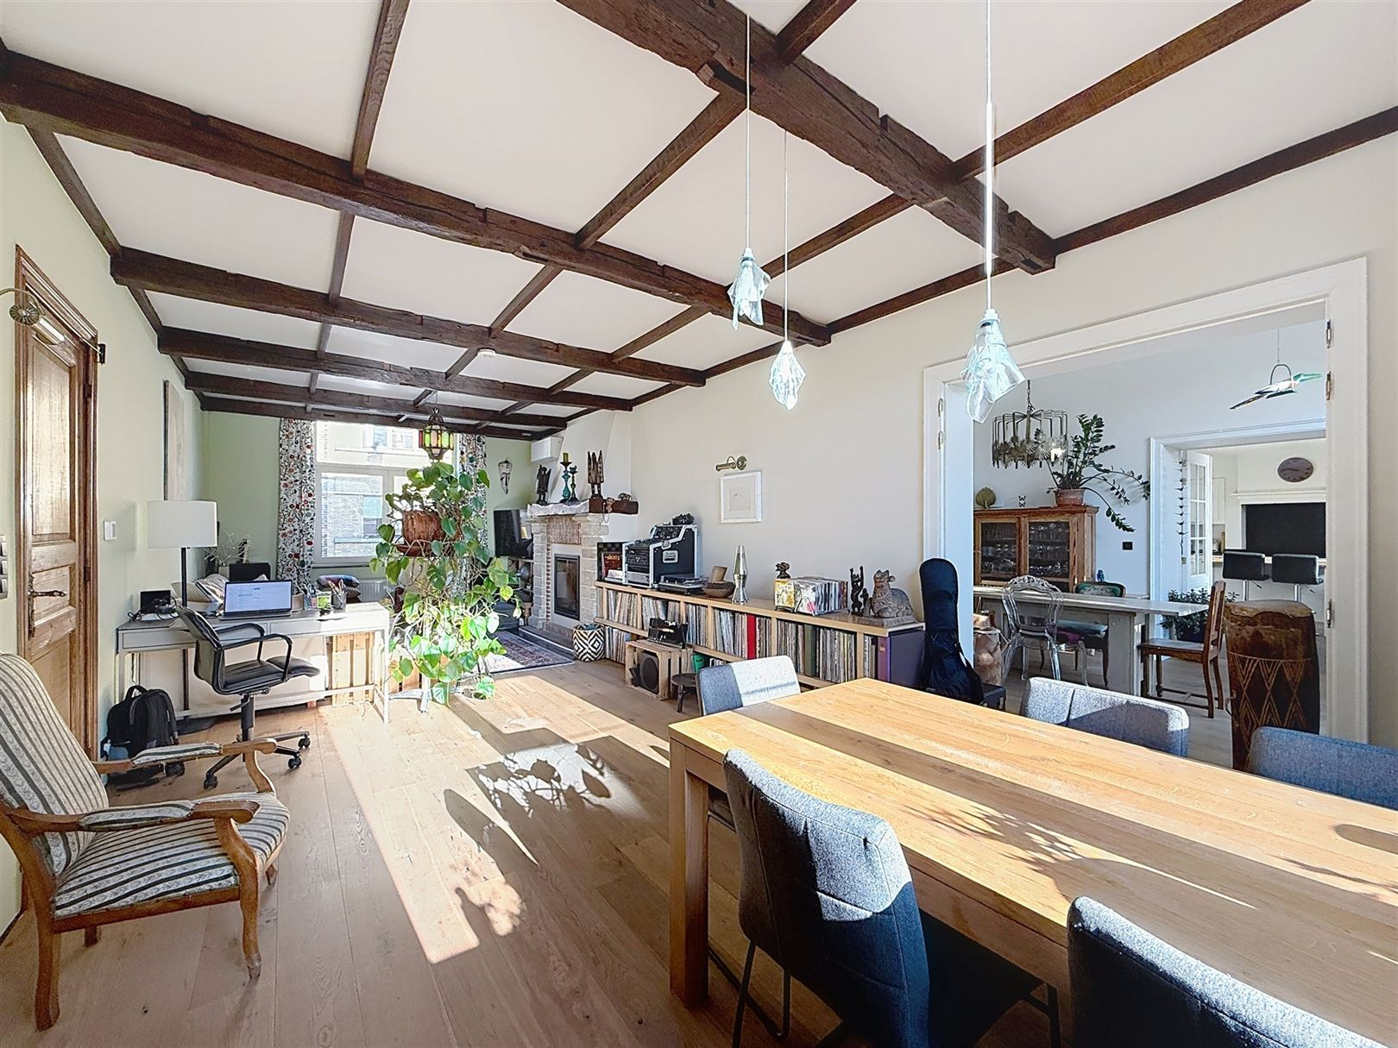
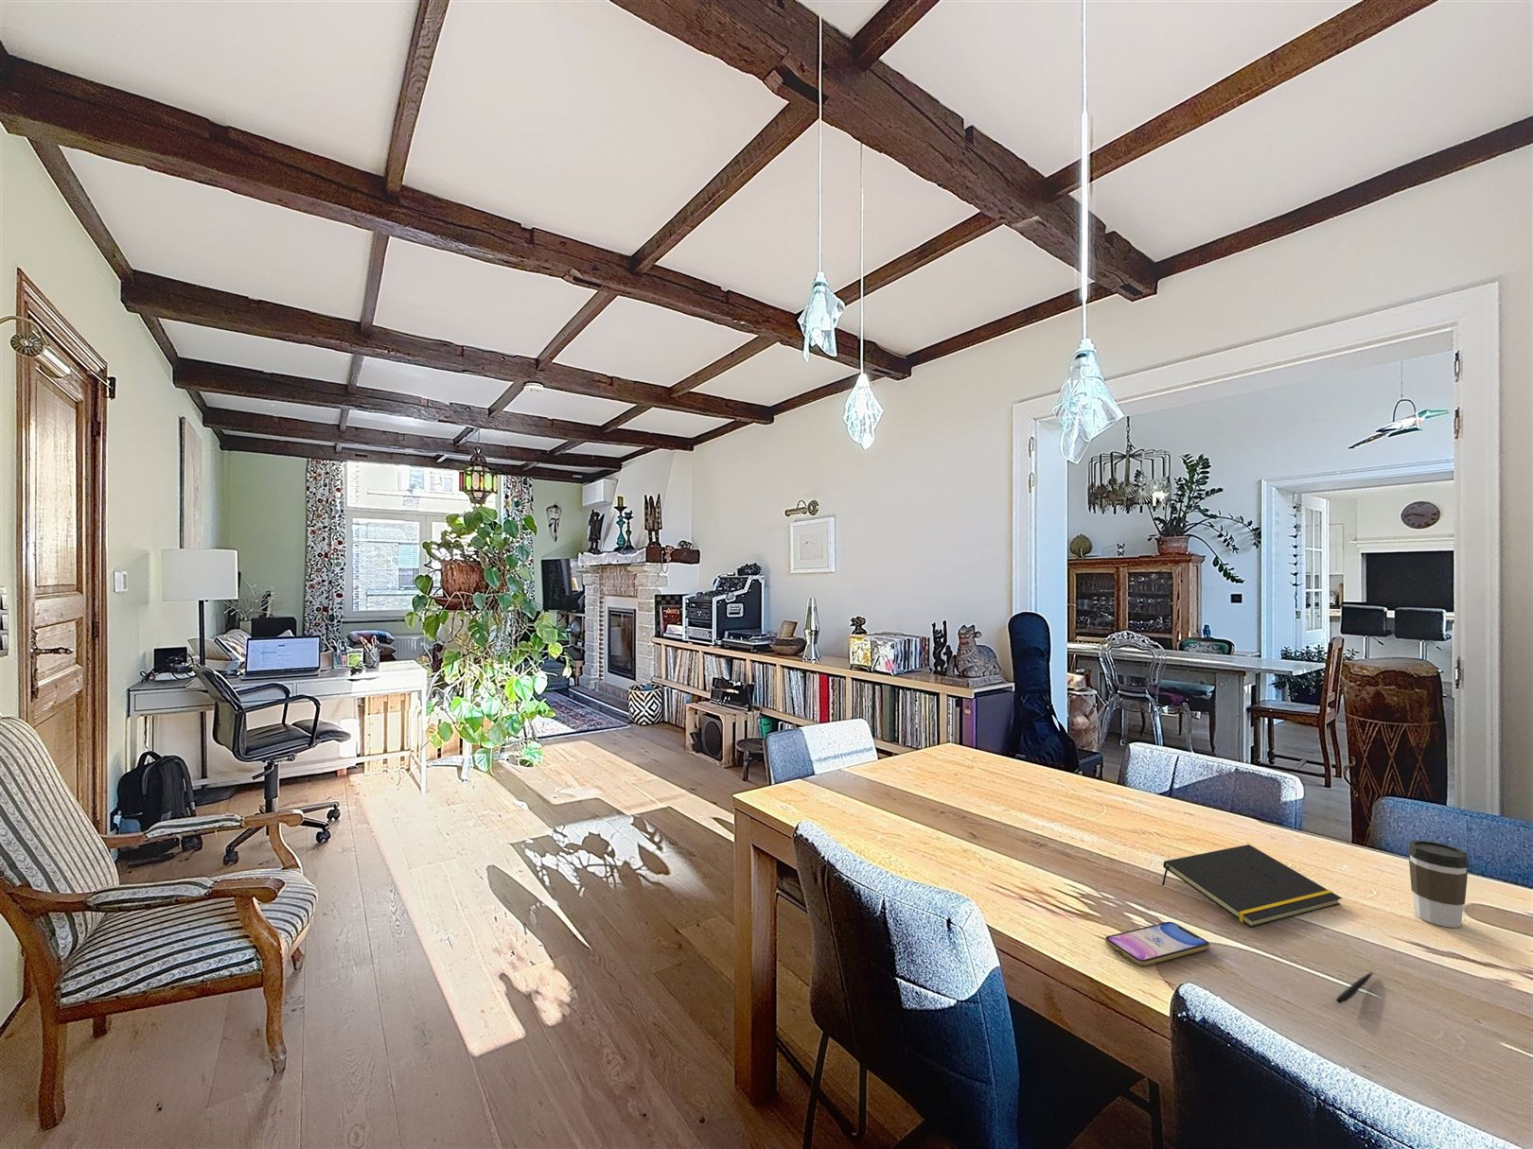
+ coffee cup (1438, 883)
+ pen (1357, 985)
+ smartphone (1156, 941)
+ notepad (1249, 881)
